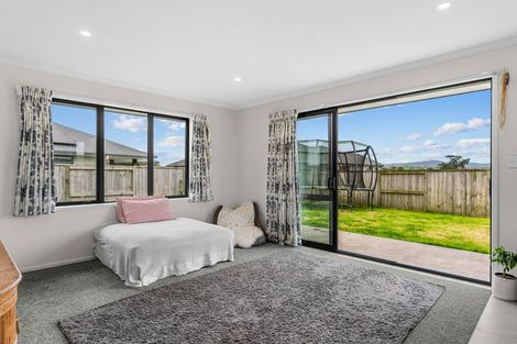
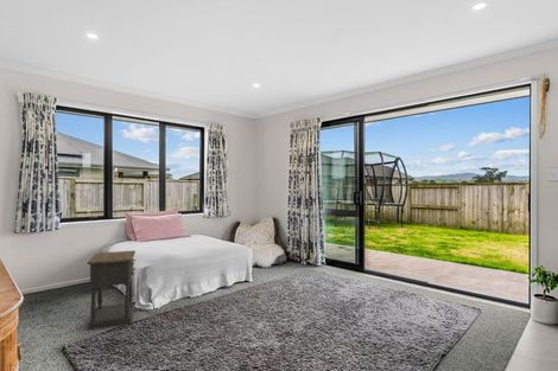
+ nightstand (113, 284)
